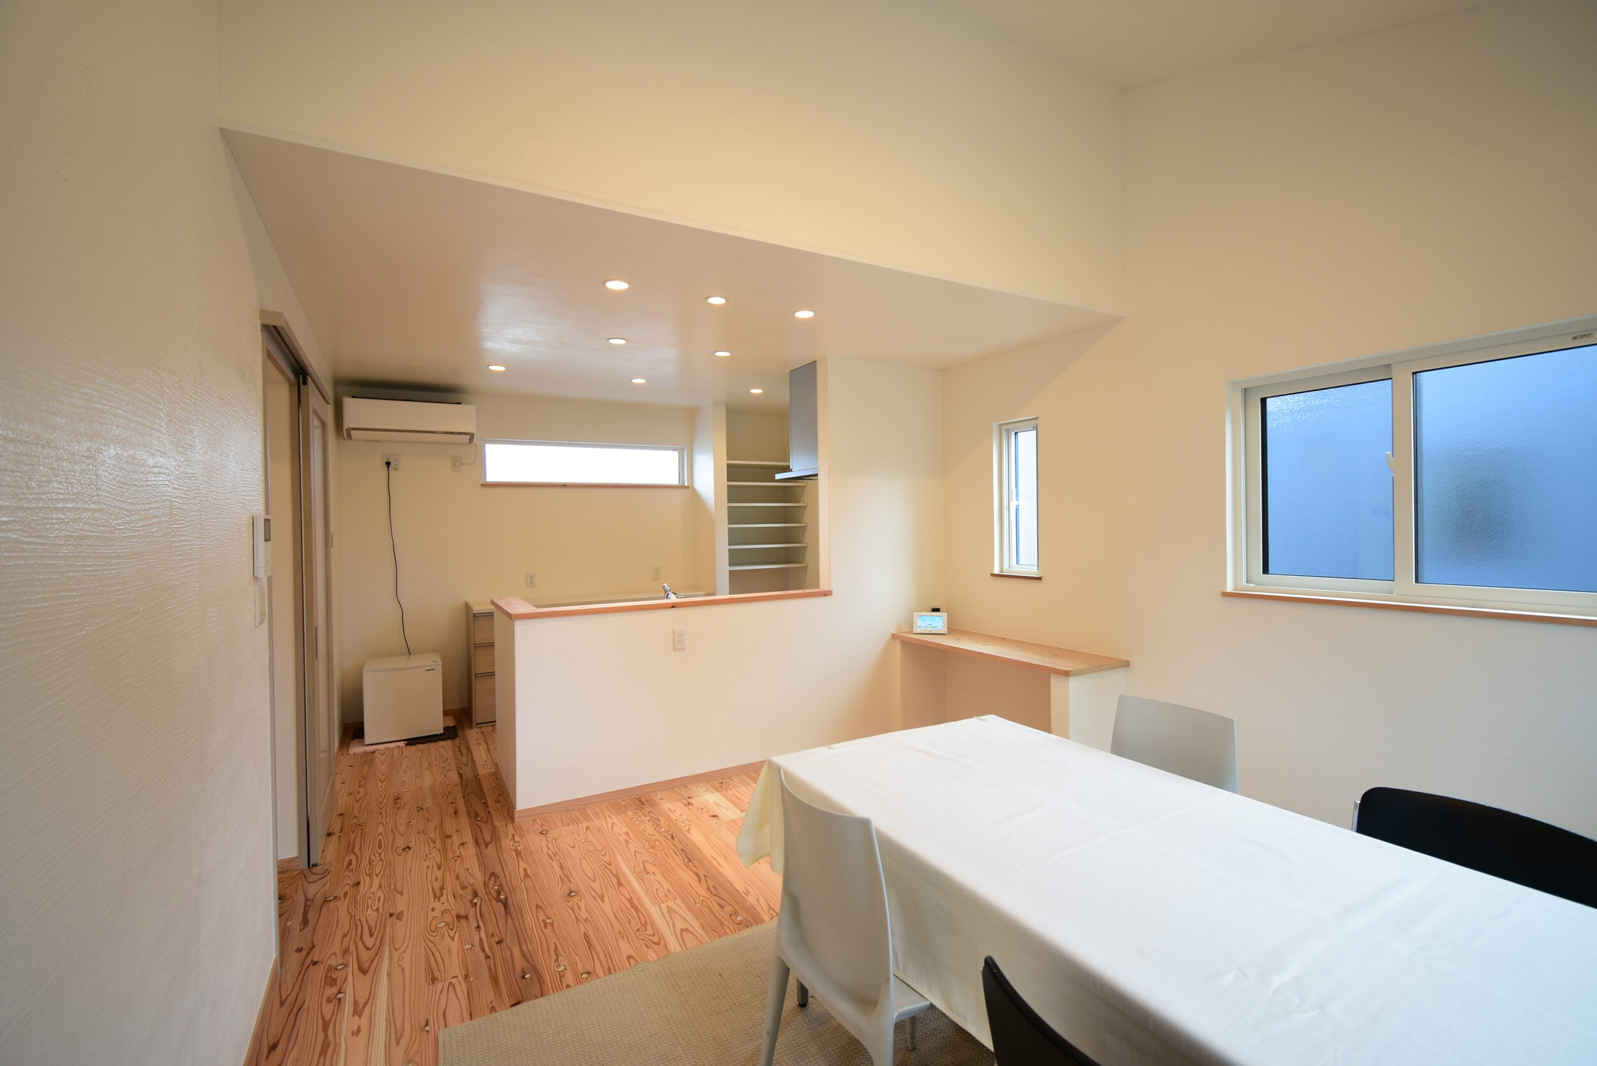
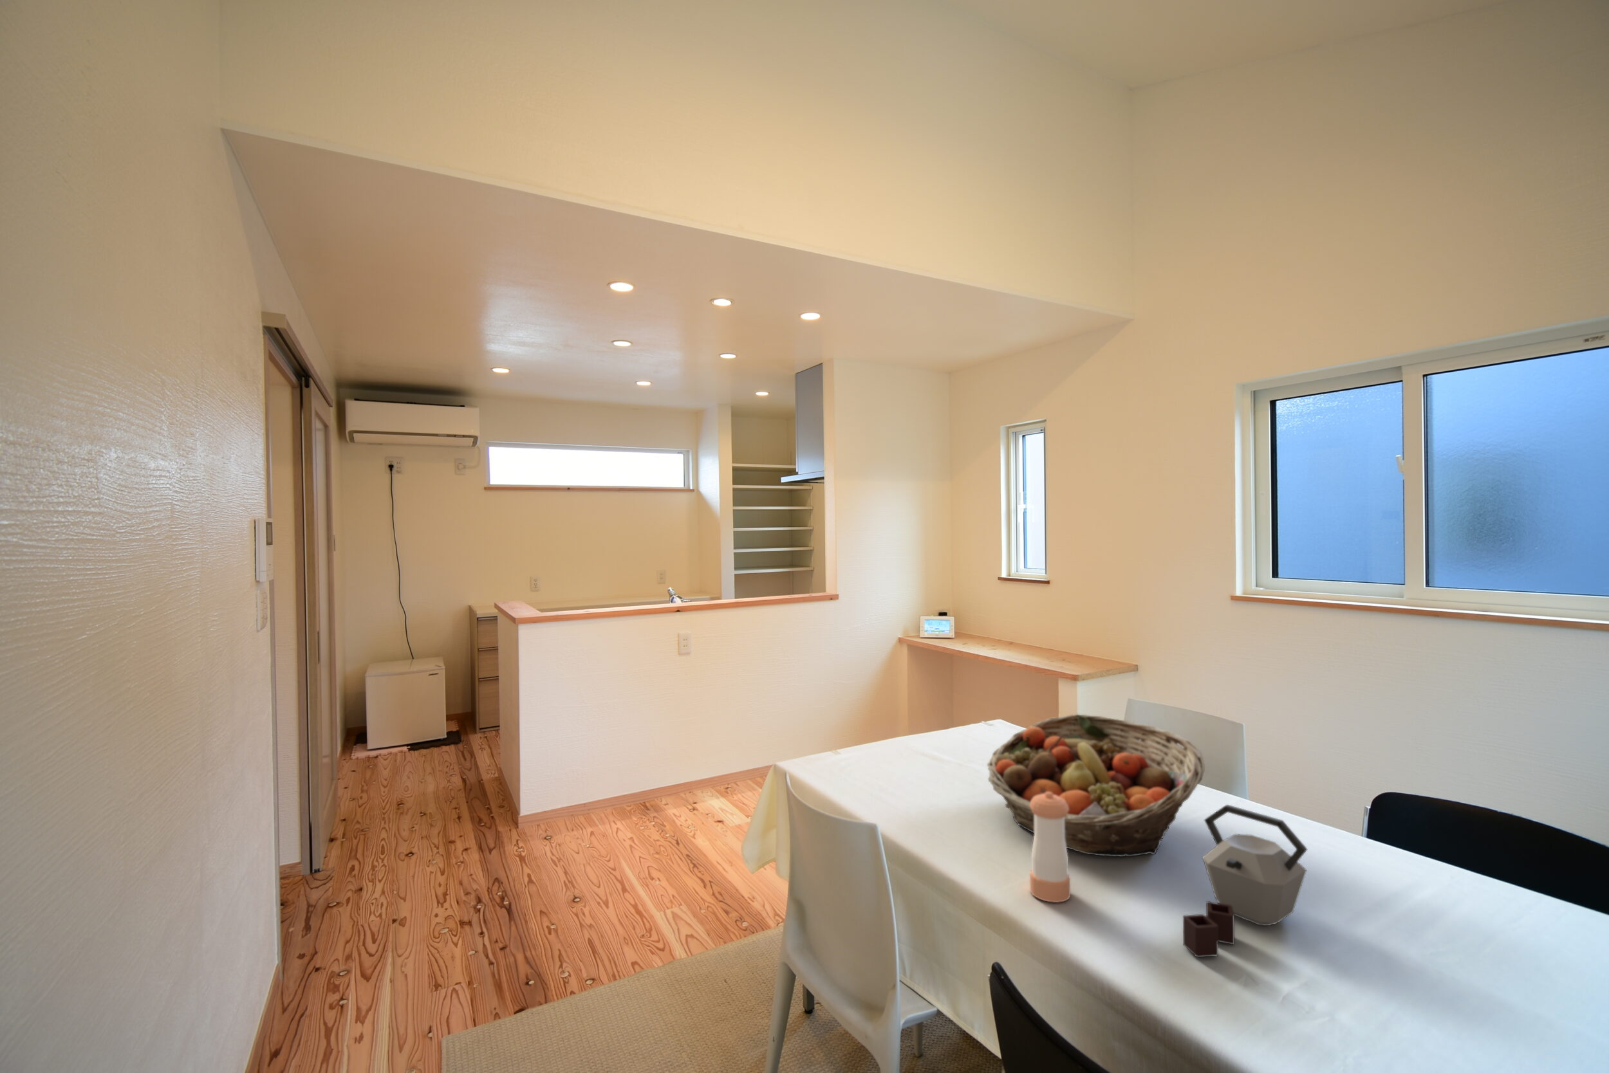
+ fruit basket (1088, 780)
+ pepper shaker (1050, 843)
+ kettle (1233, 875)
